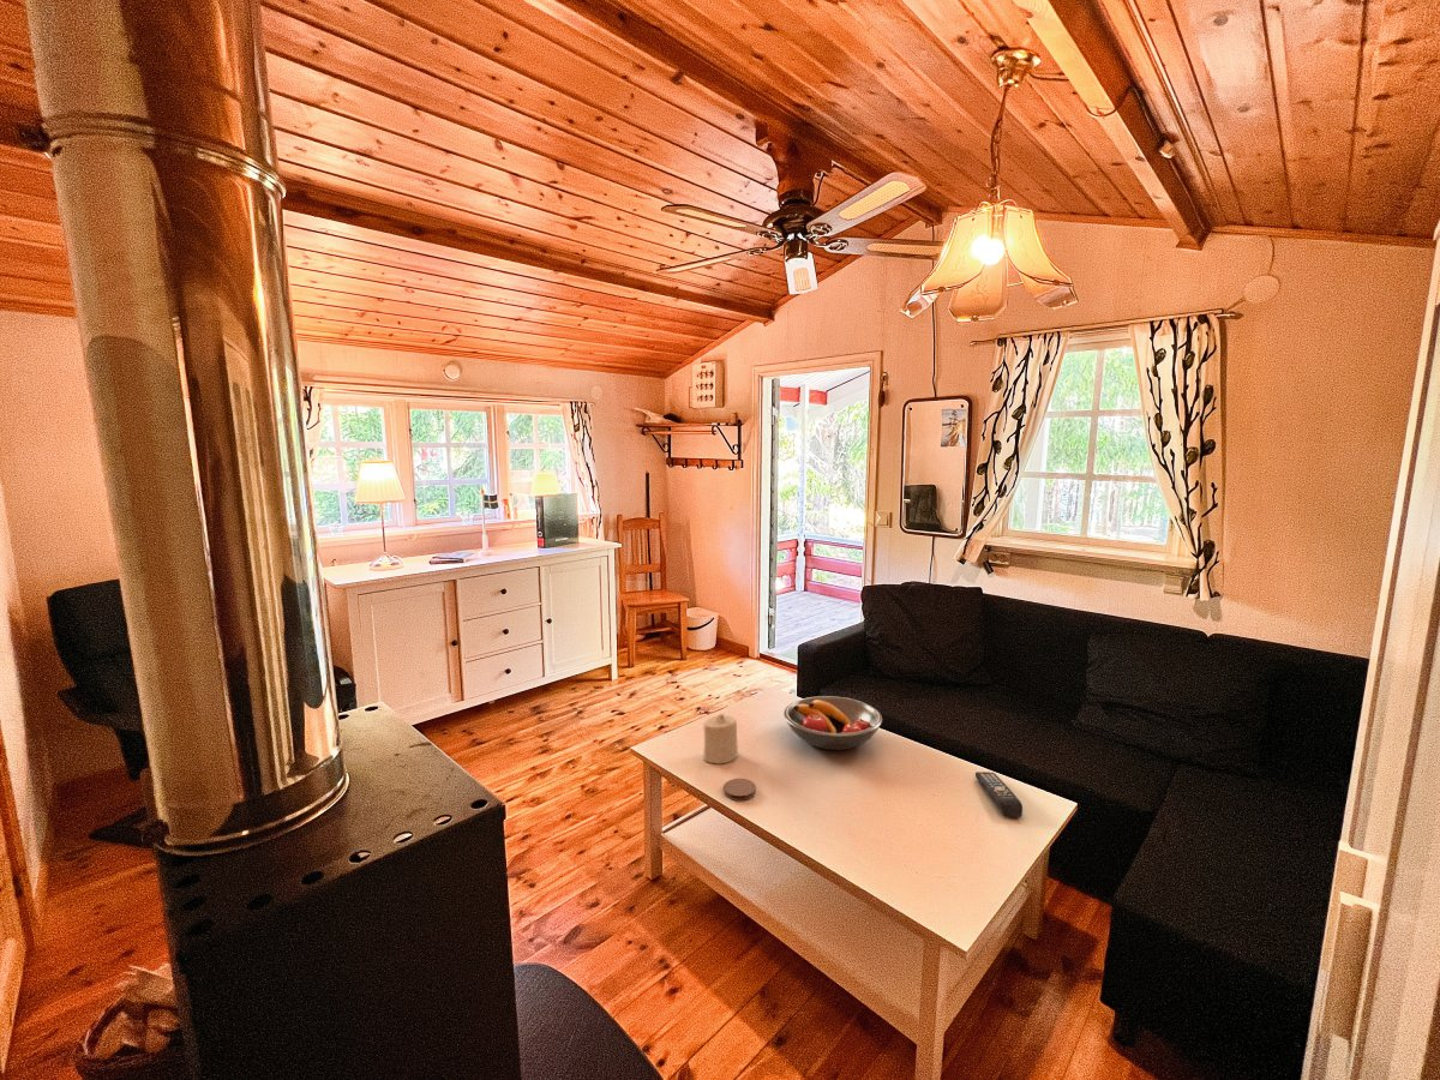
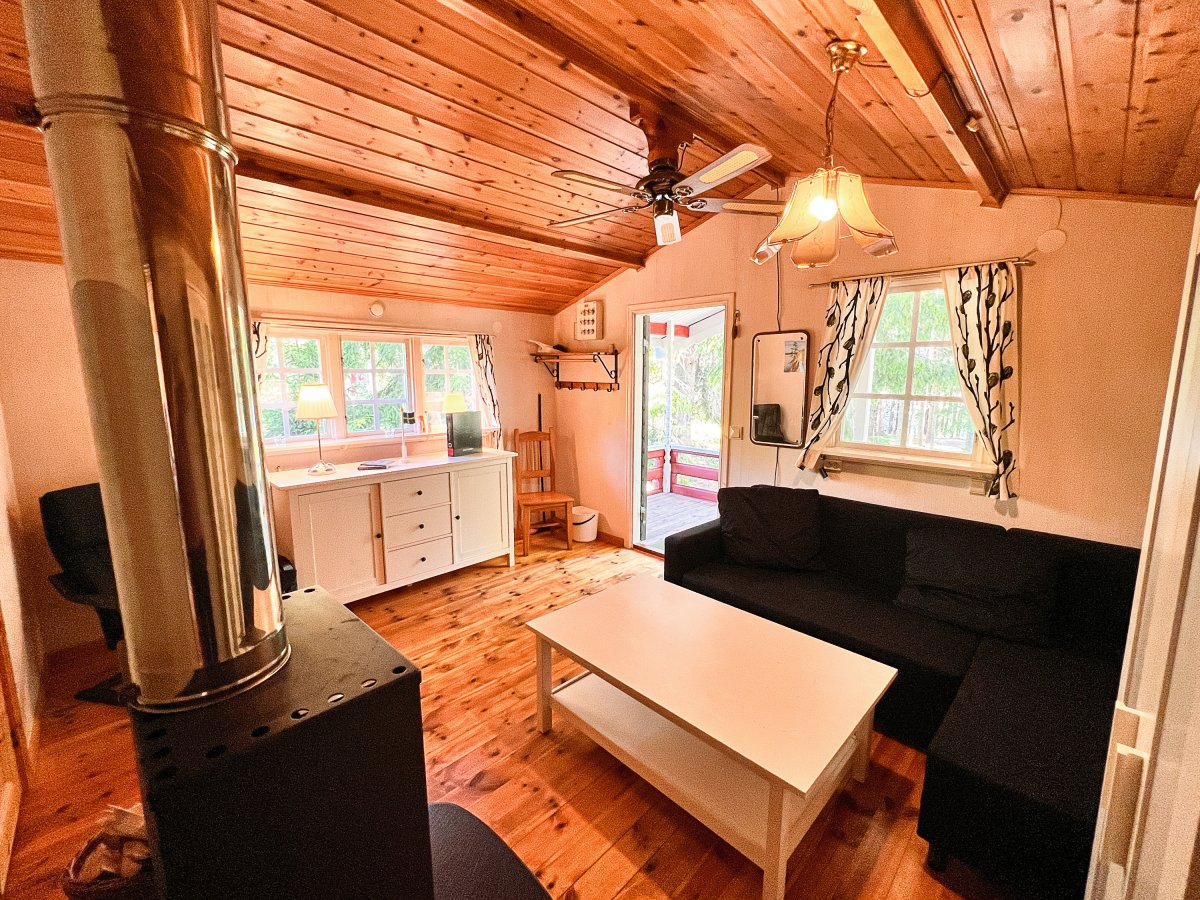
- candle (720, 736)
- fruit bowl (832, 722)
- remote control (997, 791)
- coaster (739, 788)
